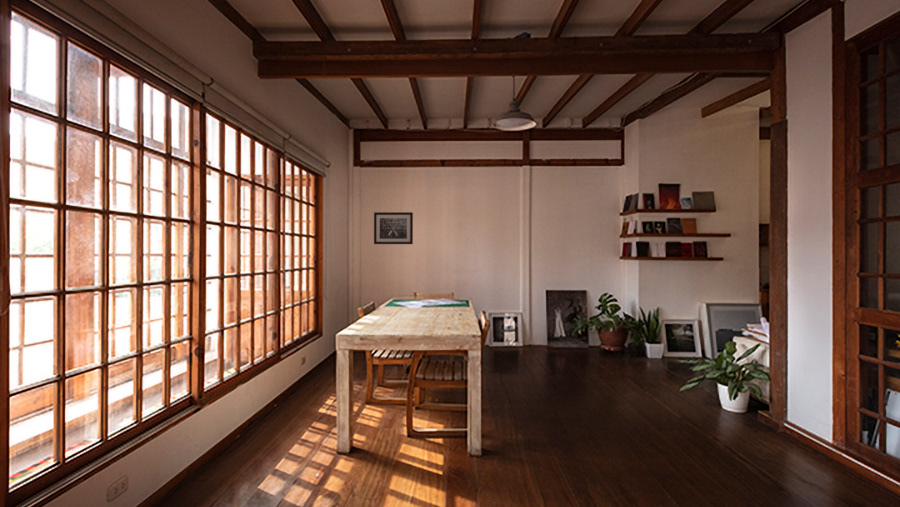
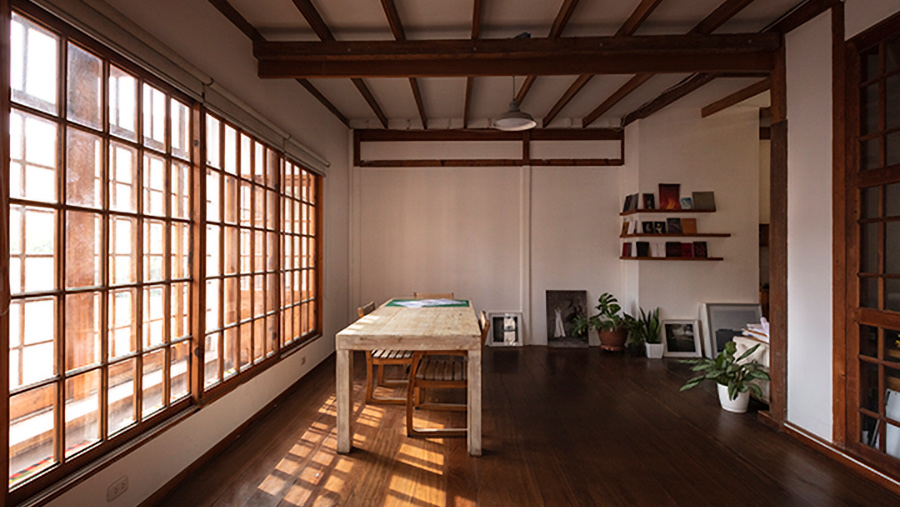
- wall art (393, 228)
